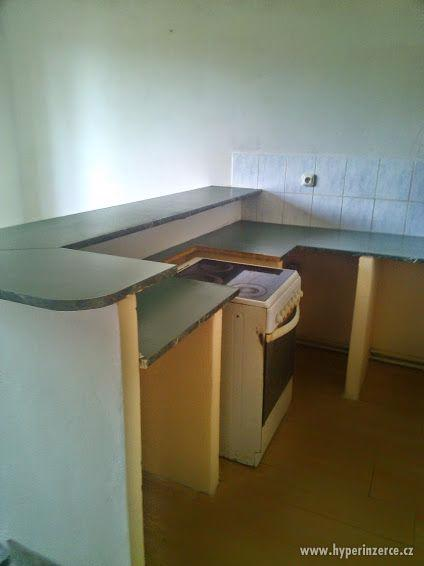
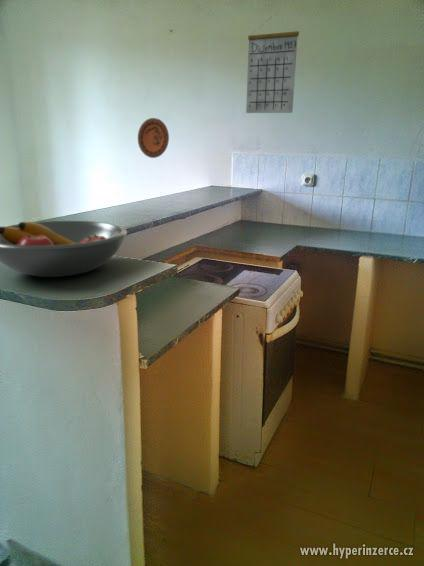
+ decorative plate (153, 138)
+ calendar (271, 64)
+ fruit bowl (58, 246)
